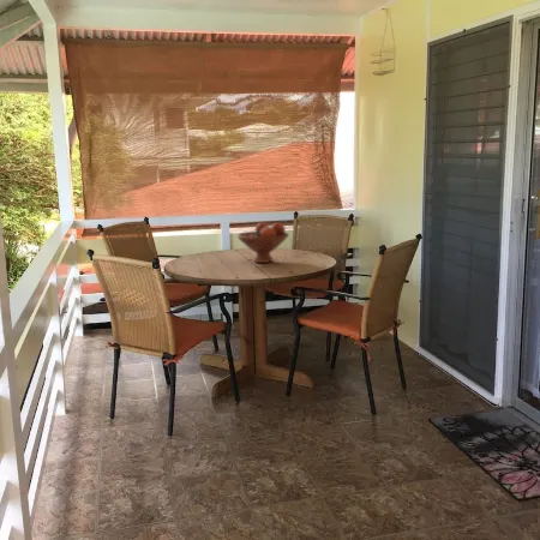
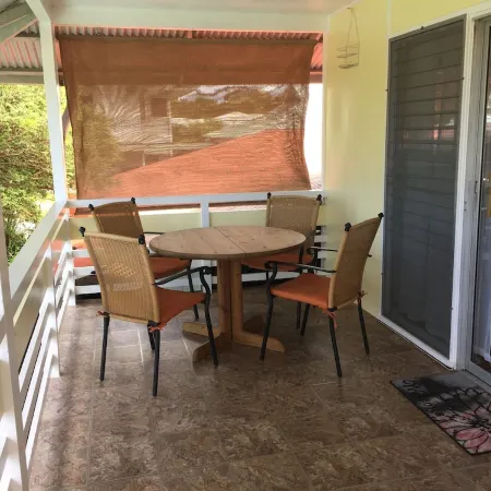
- fruit bowl (263, 242)
